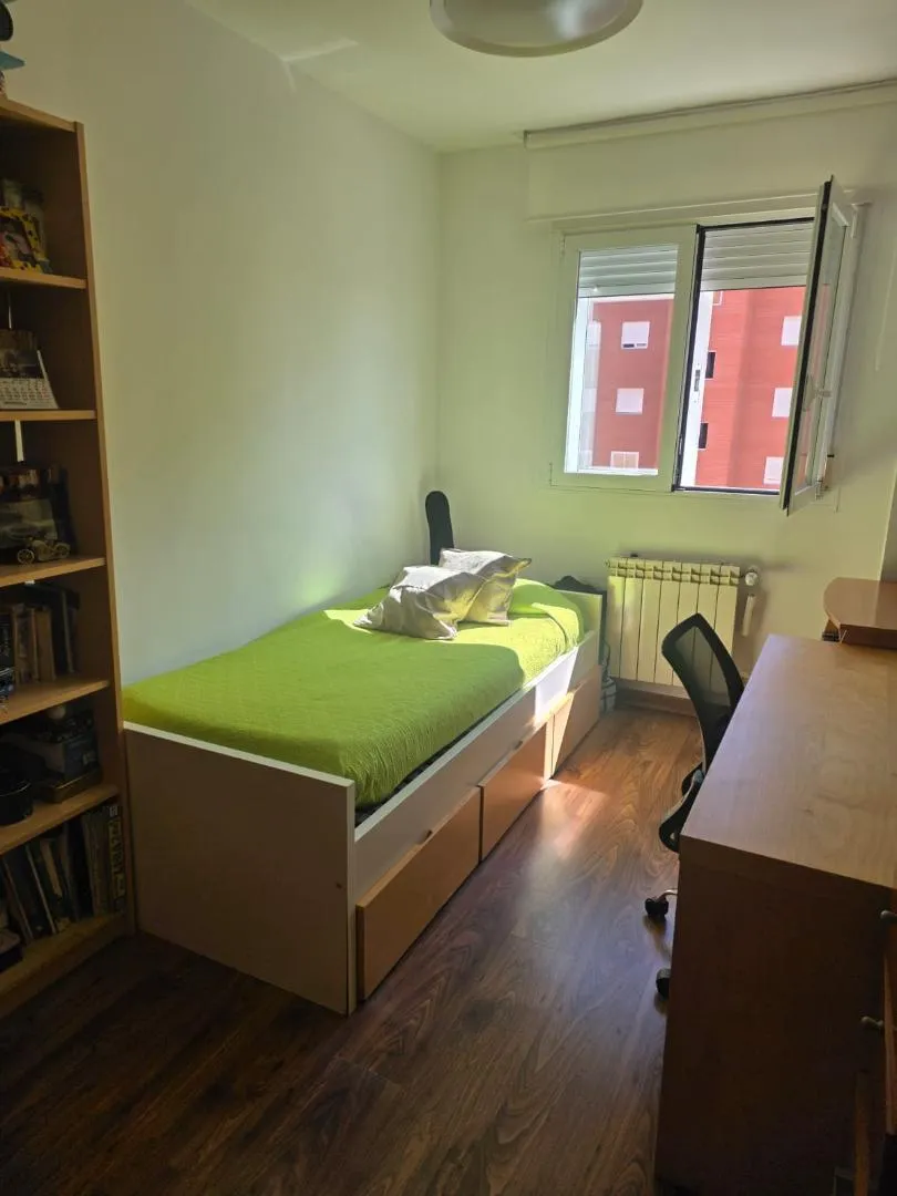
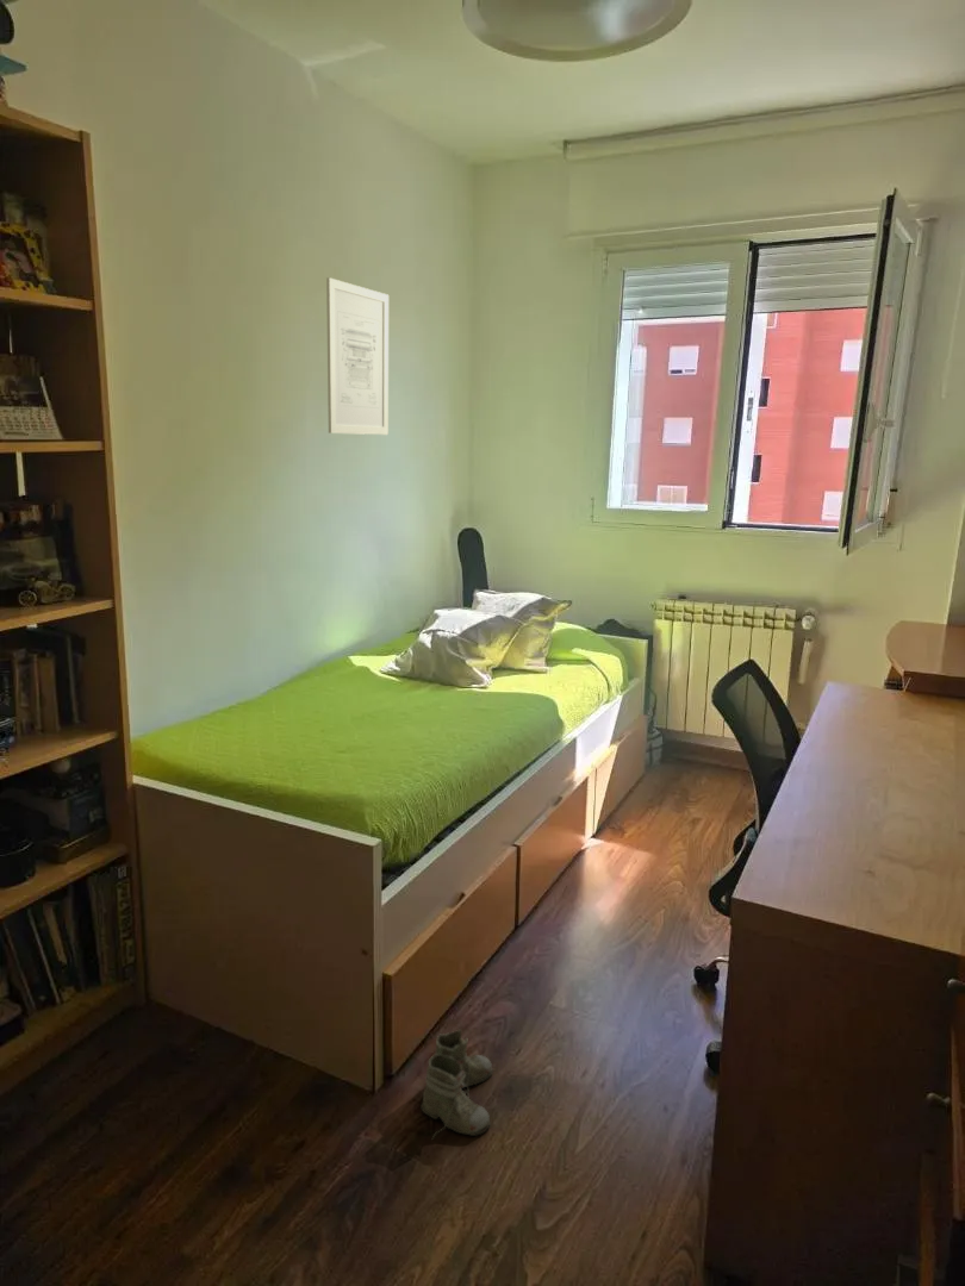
+ wall art (359, 361)
+ boots (460, 1076)
